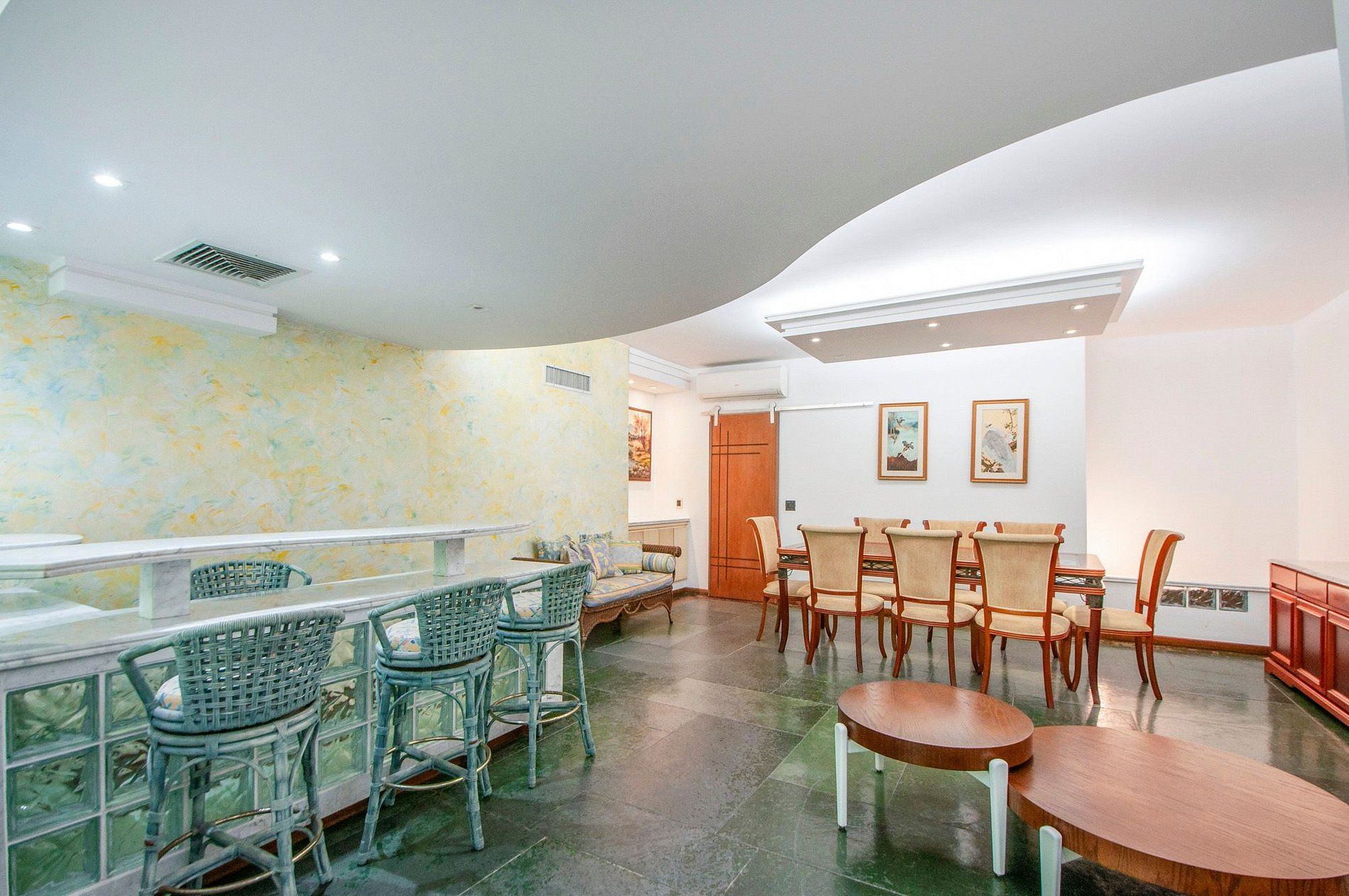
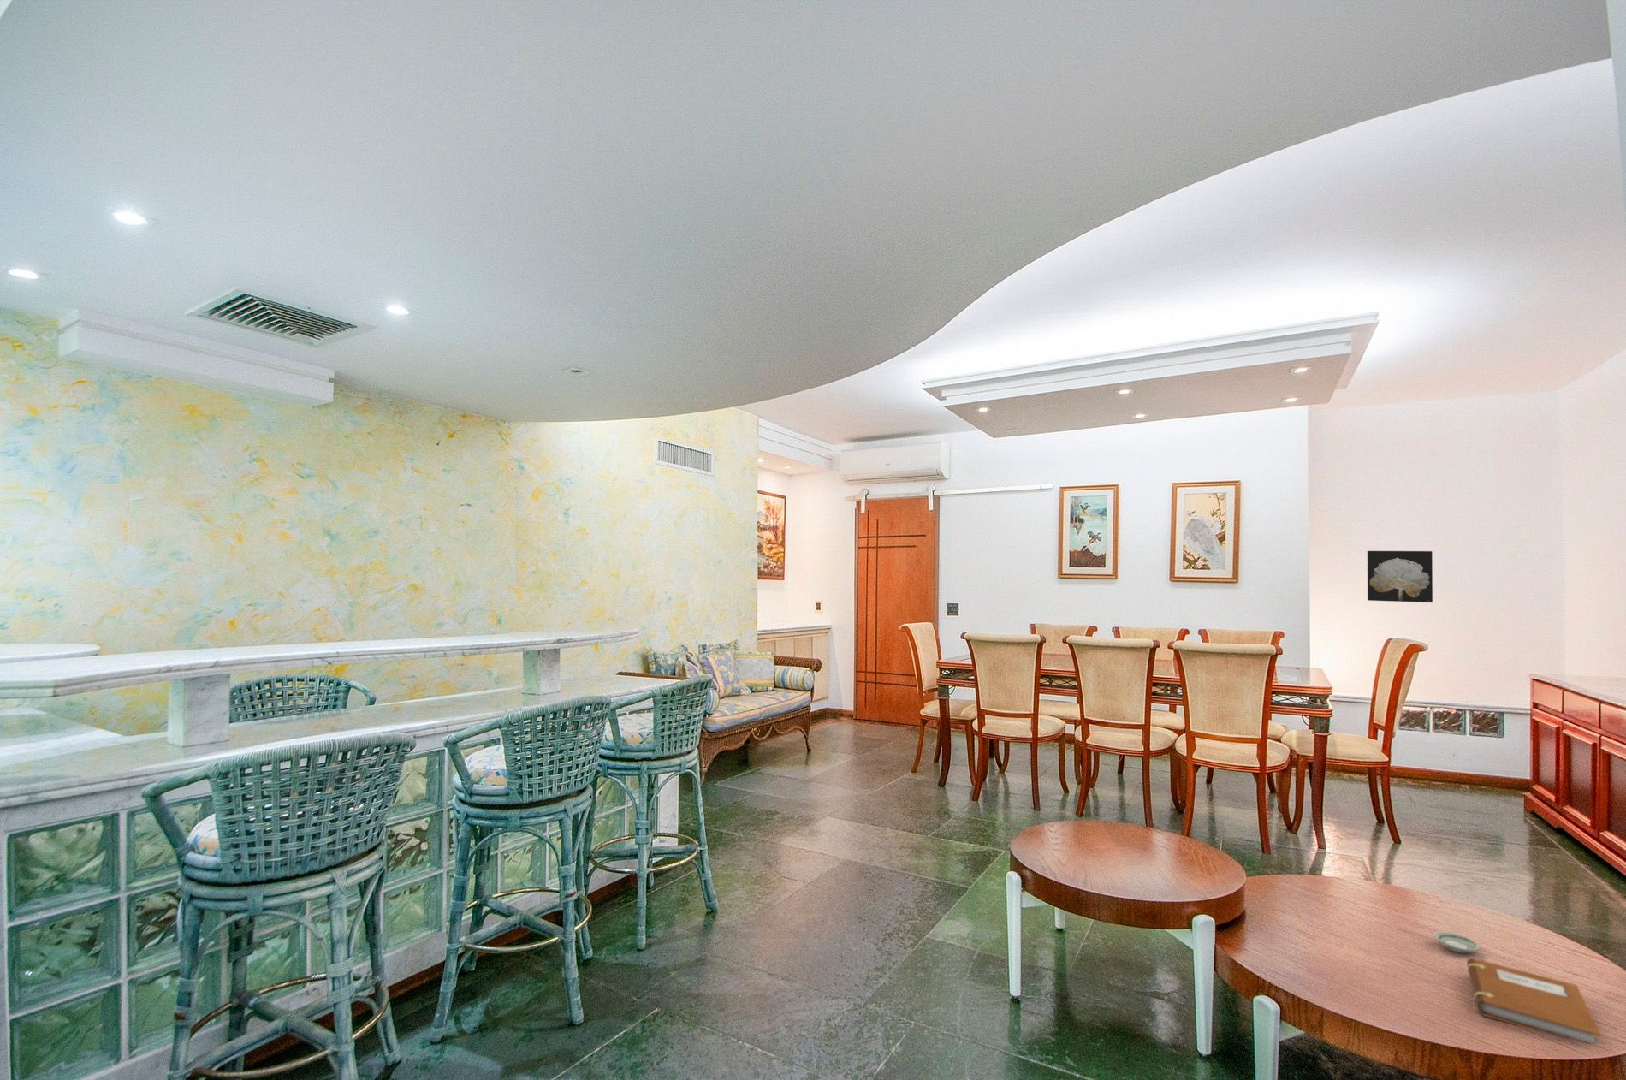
+ saucer (1456, 944)
+ wall art (1398, 576)
+ notebook (1527, 998)
